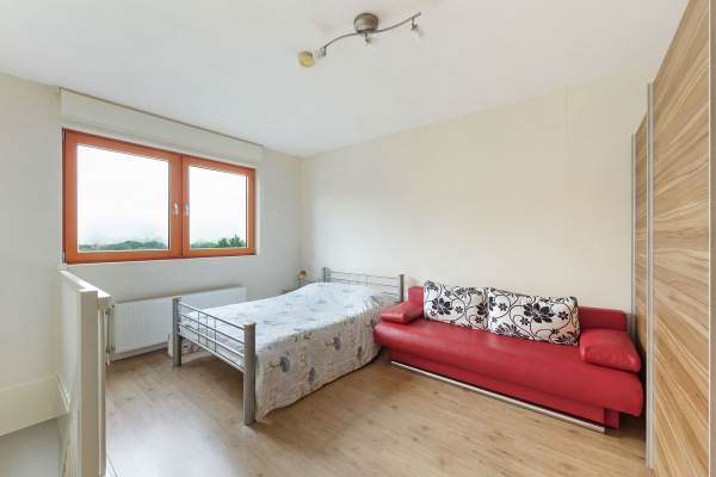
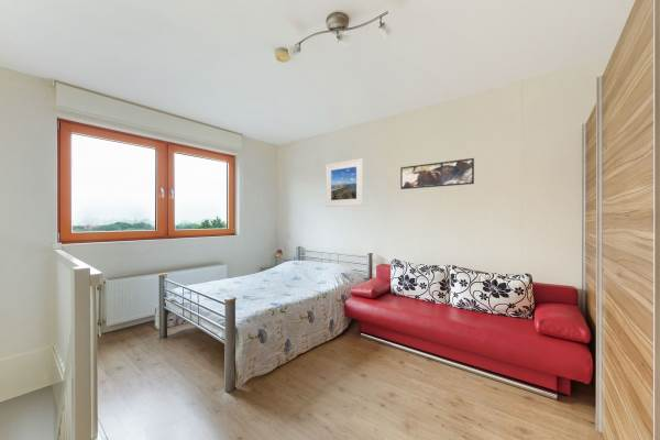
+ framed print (343, 184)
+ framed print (433, 175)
